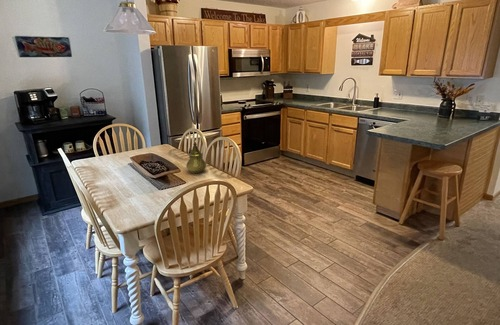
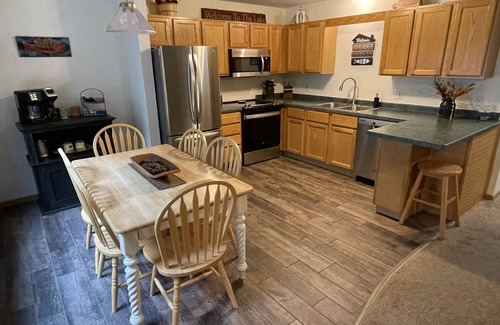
- teapot (195, 155)
